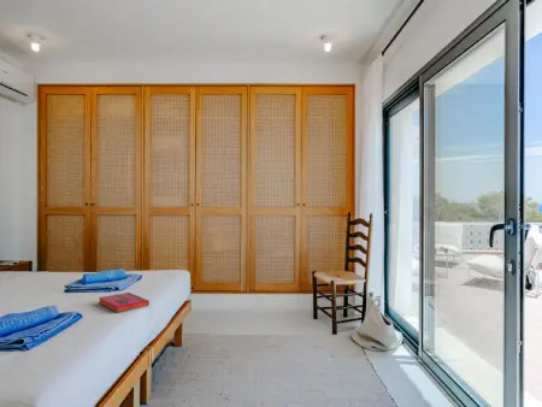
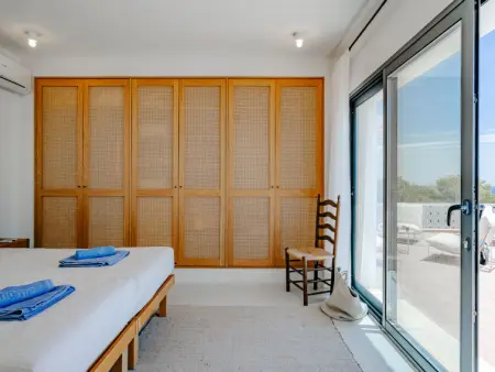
- hardback book (123, 301)
